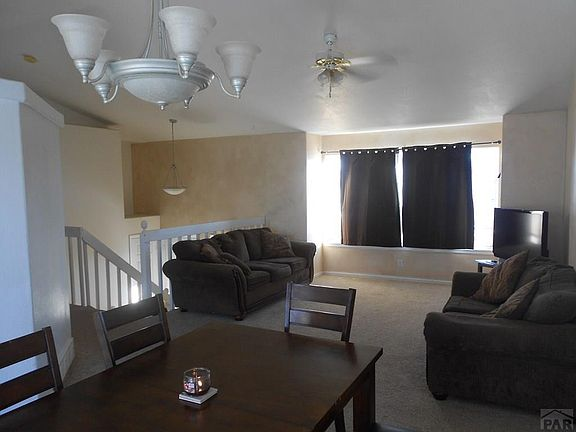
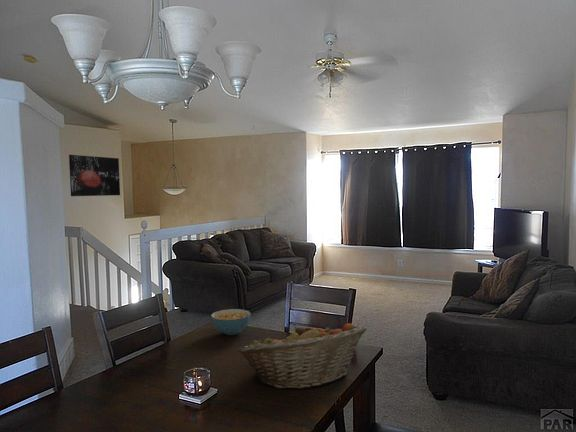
+ wall art (96, 176)
+ cereal bowl (231, 323)
+ fruit basket (304, 348)
